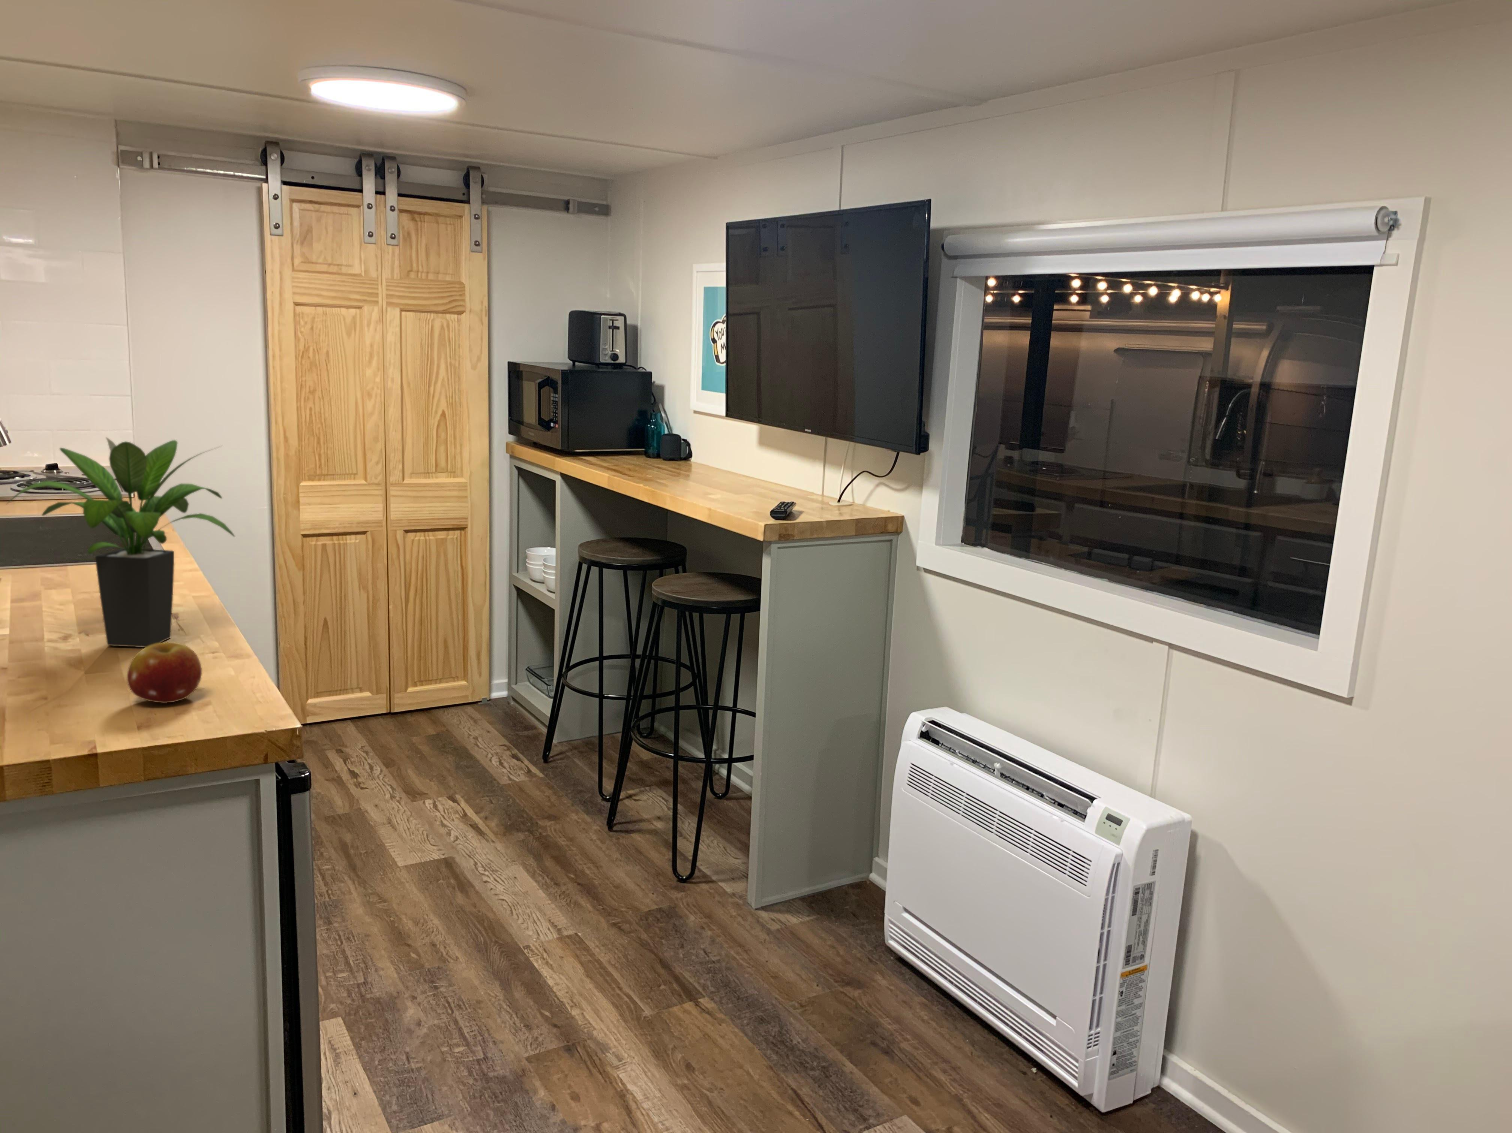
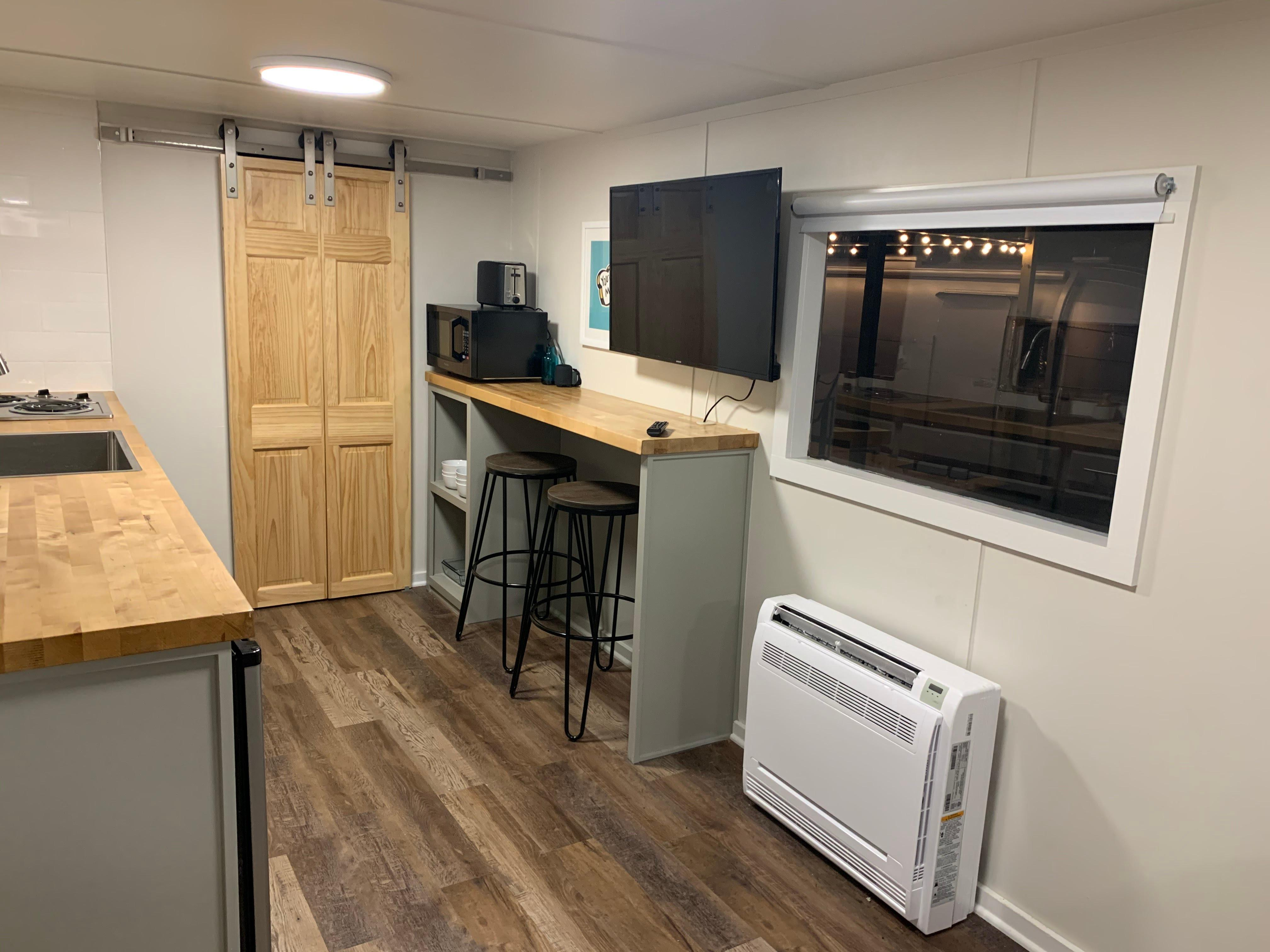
- fruit (164, 672)
- potted plant (132, 539)
